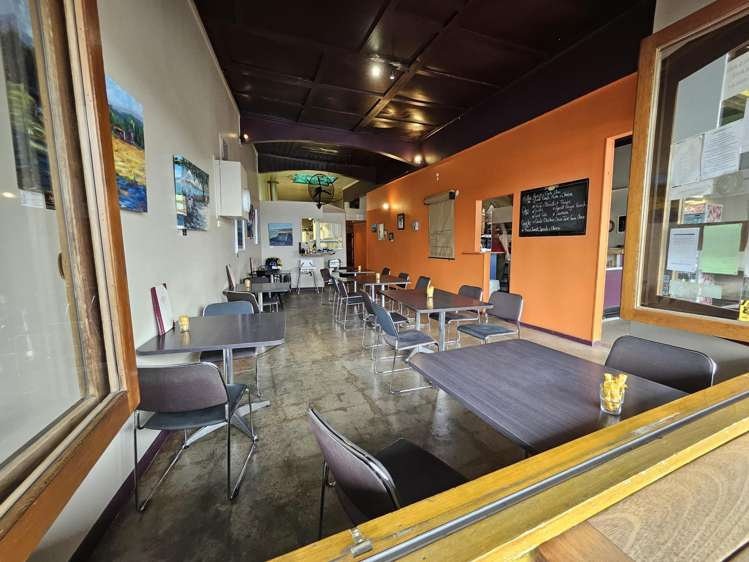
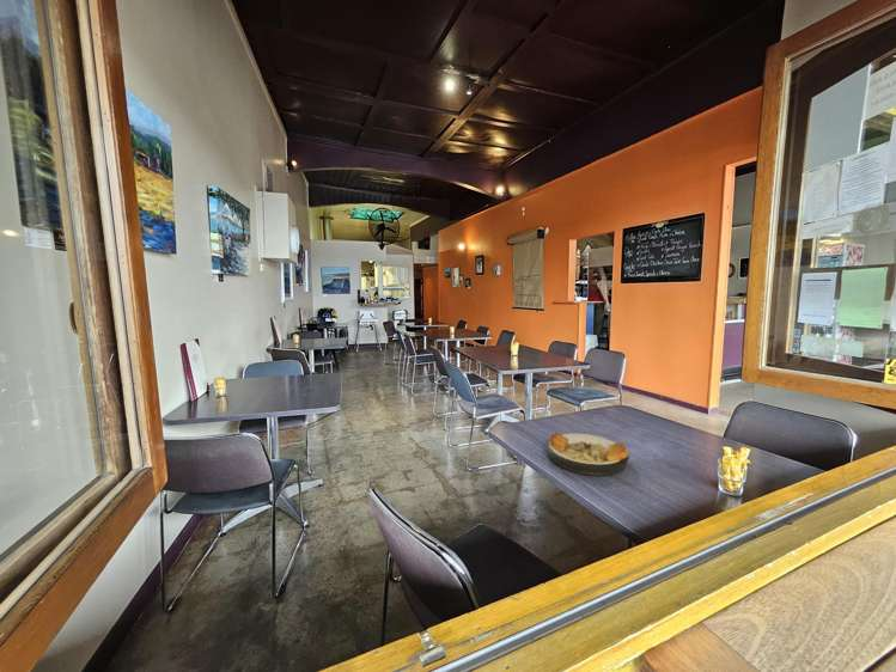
+ plate (585, 448)
